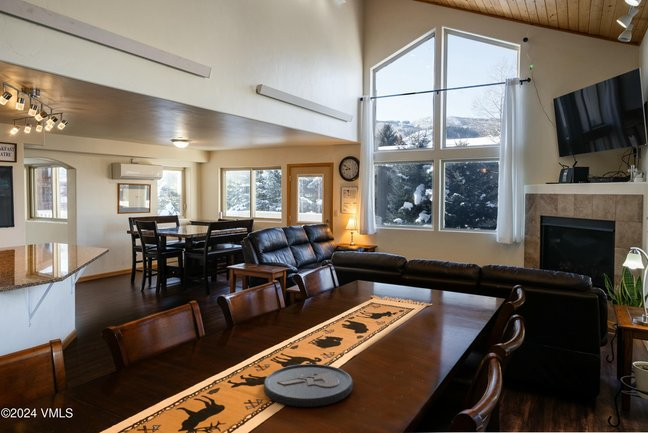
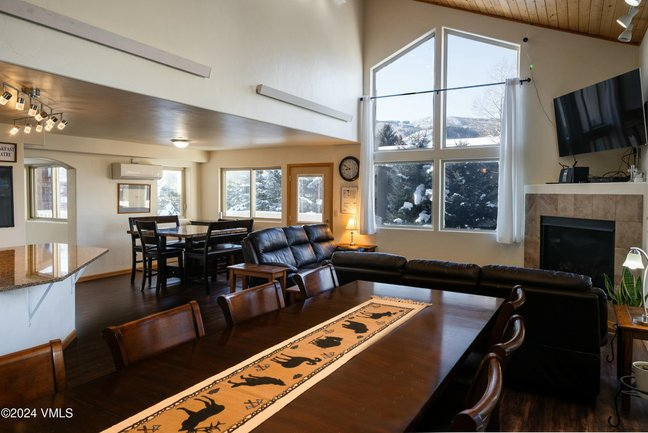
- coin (308, 383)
